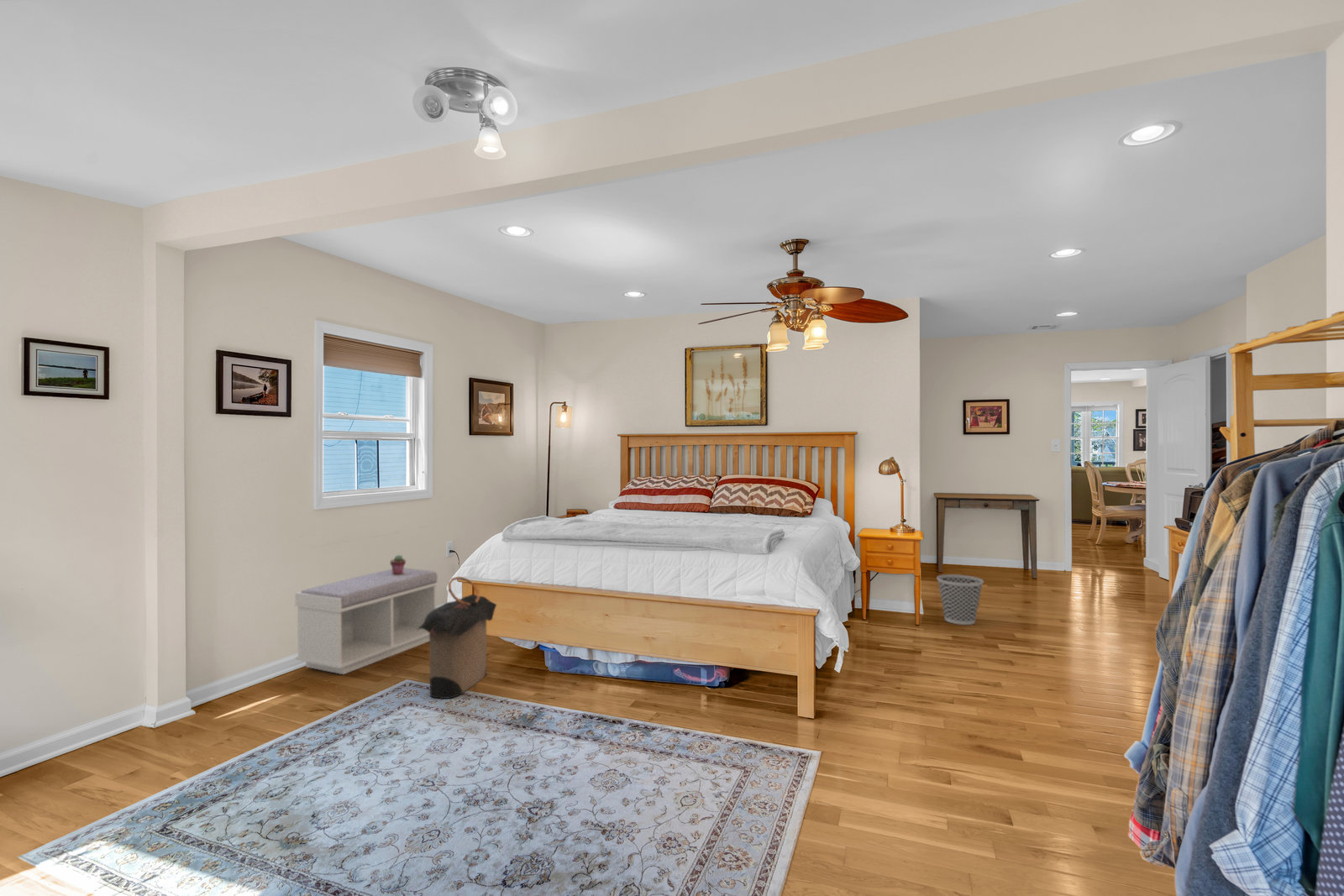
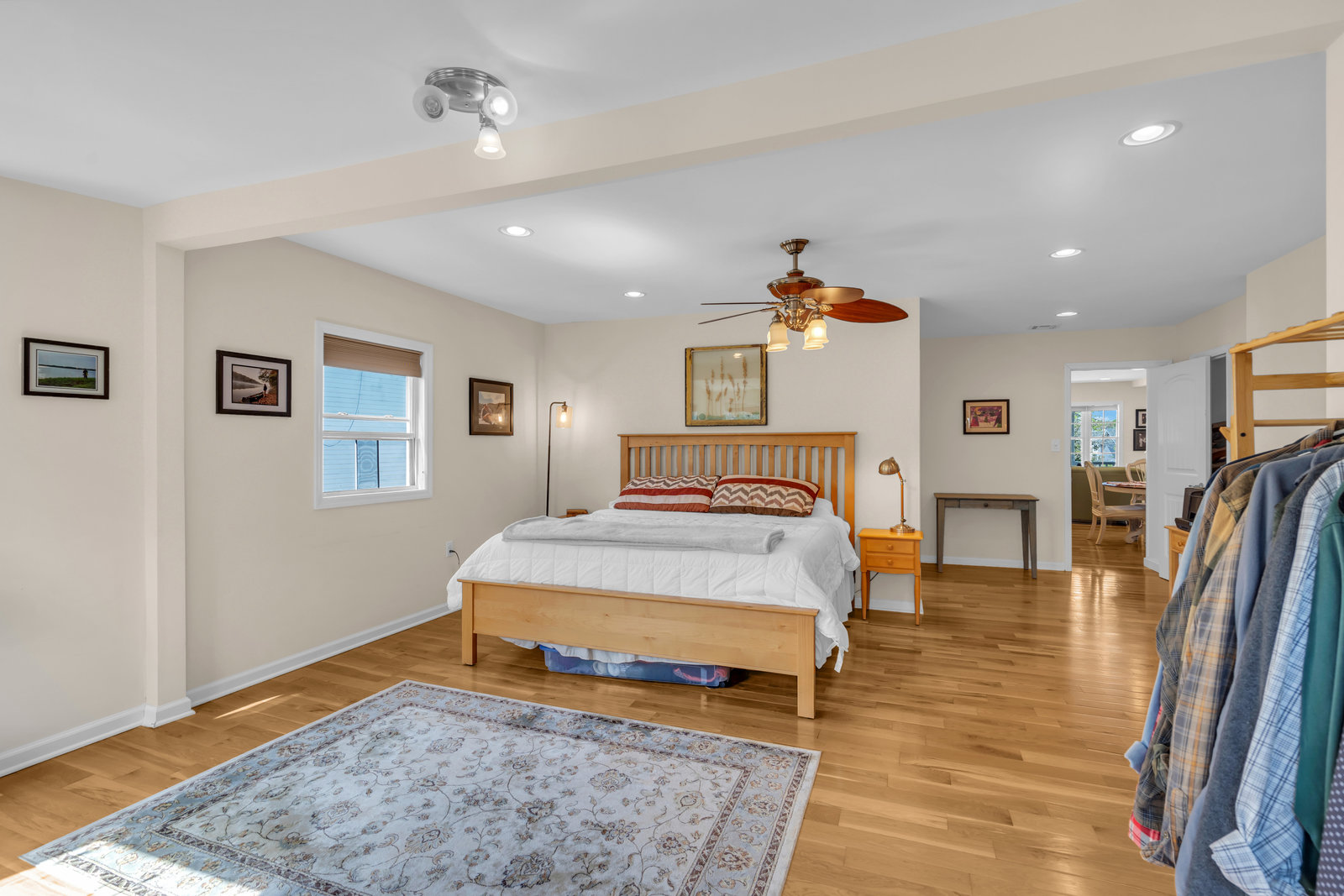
- bench (372, 616)
- potted succulent (397, 563)
- wastebasket (959, 600)
- laundry hamper (460, 632)
